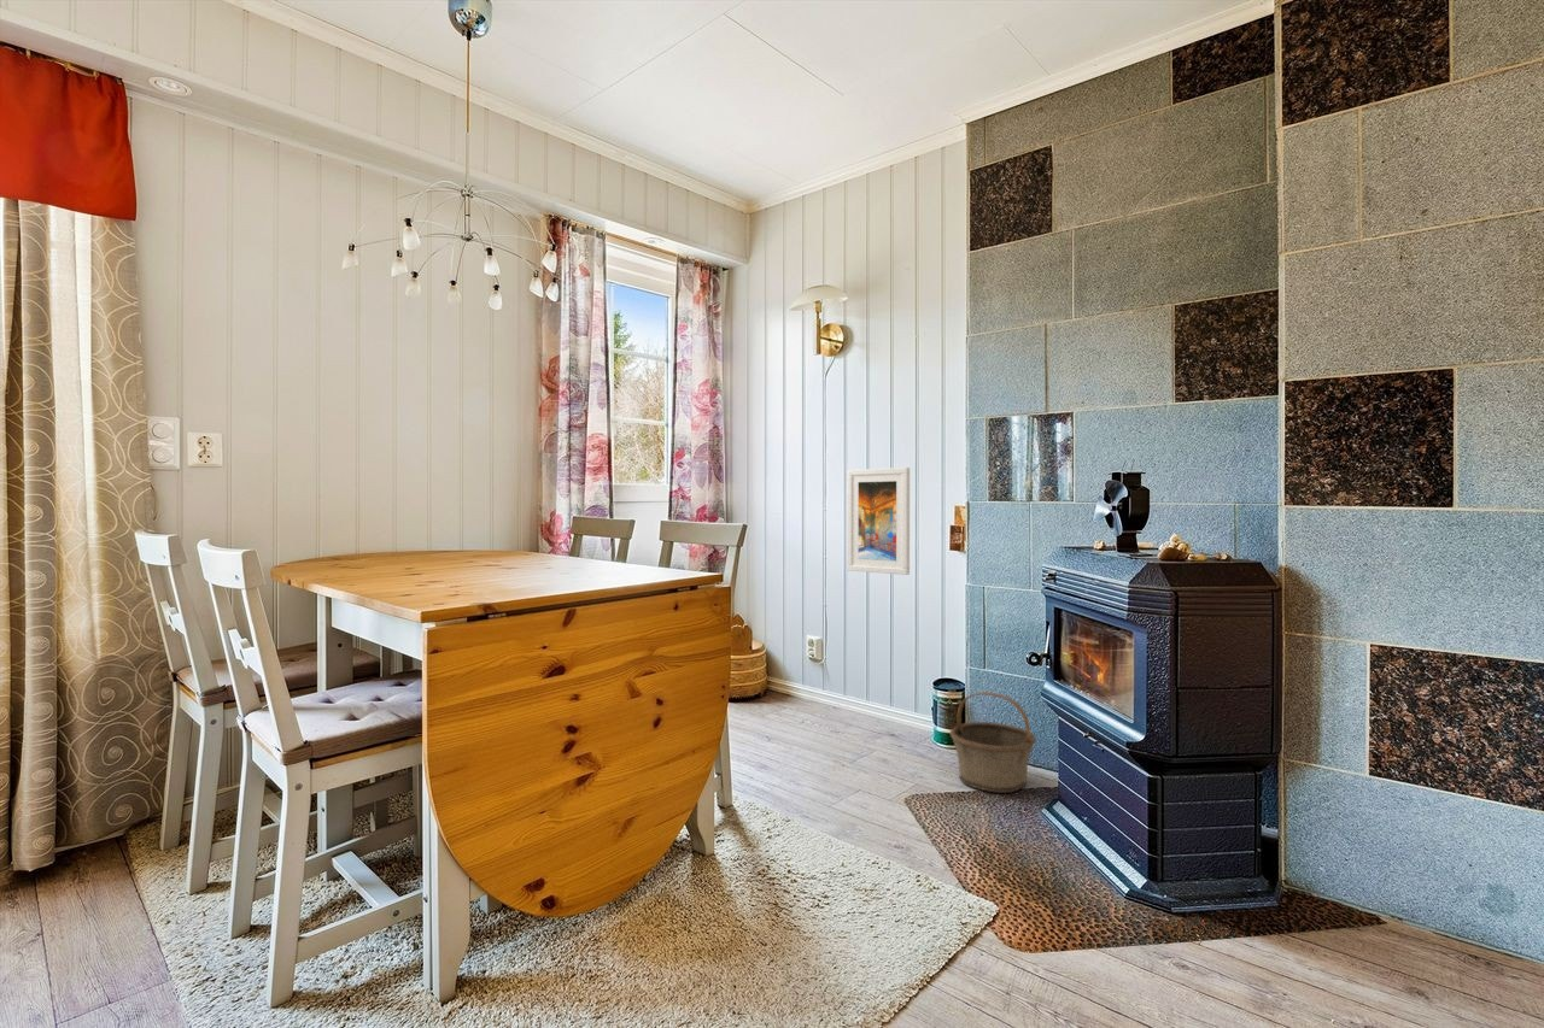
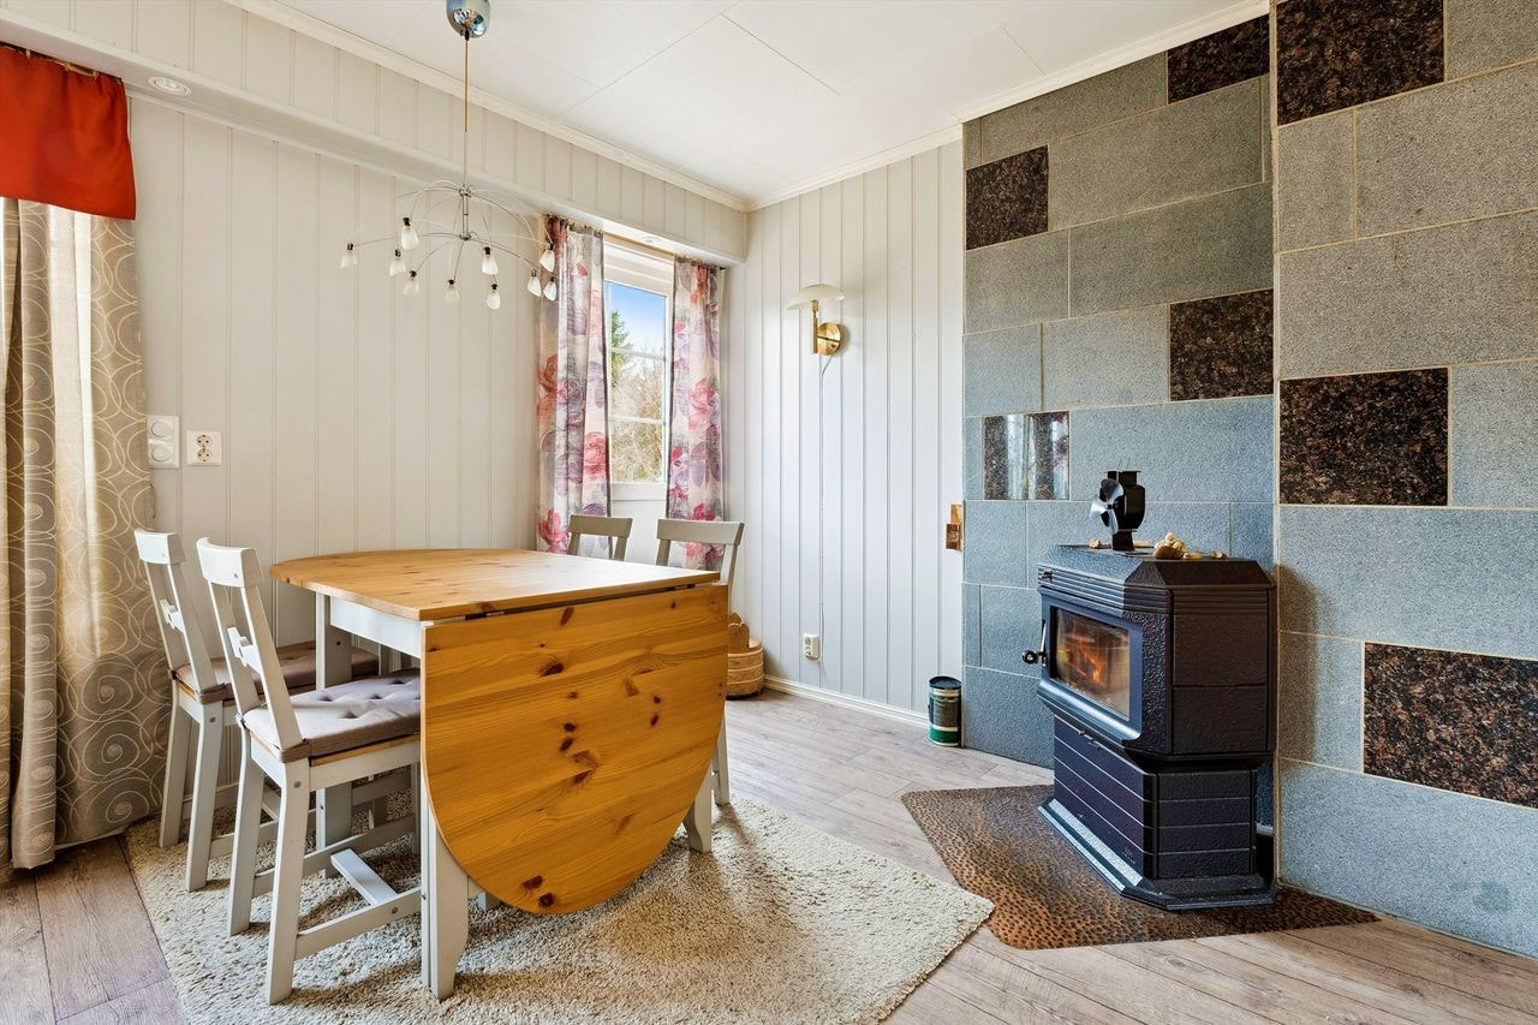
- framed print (877, 521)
- basket (992, 736)
